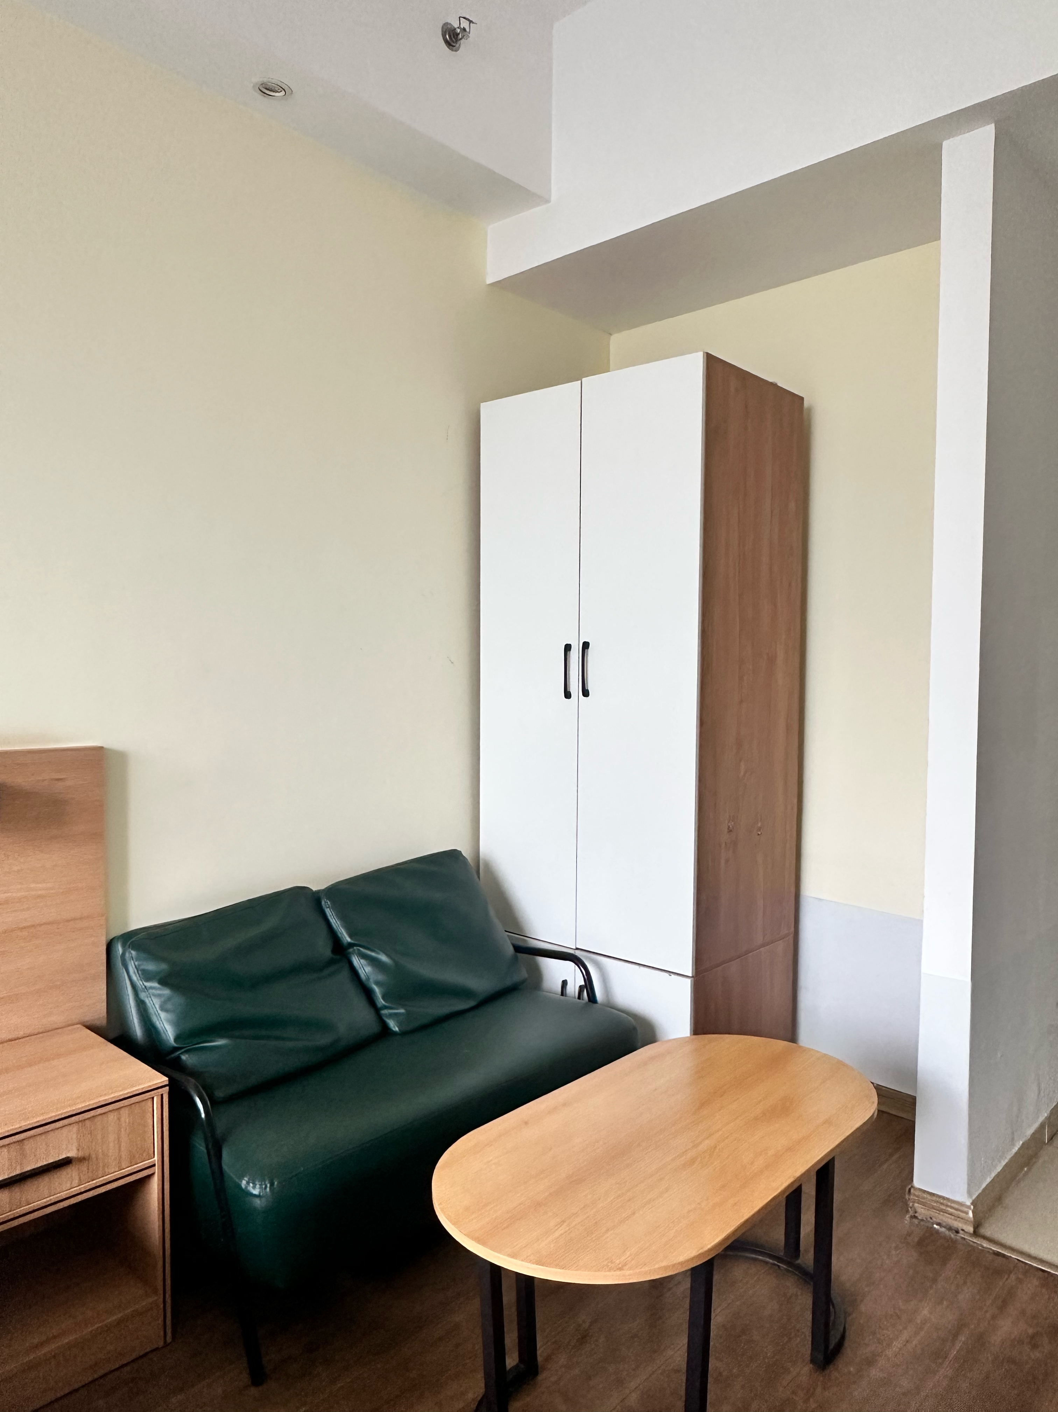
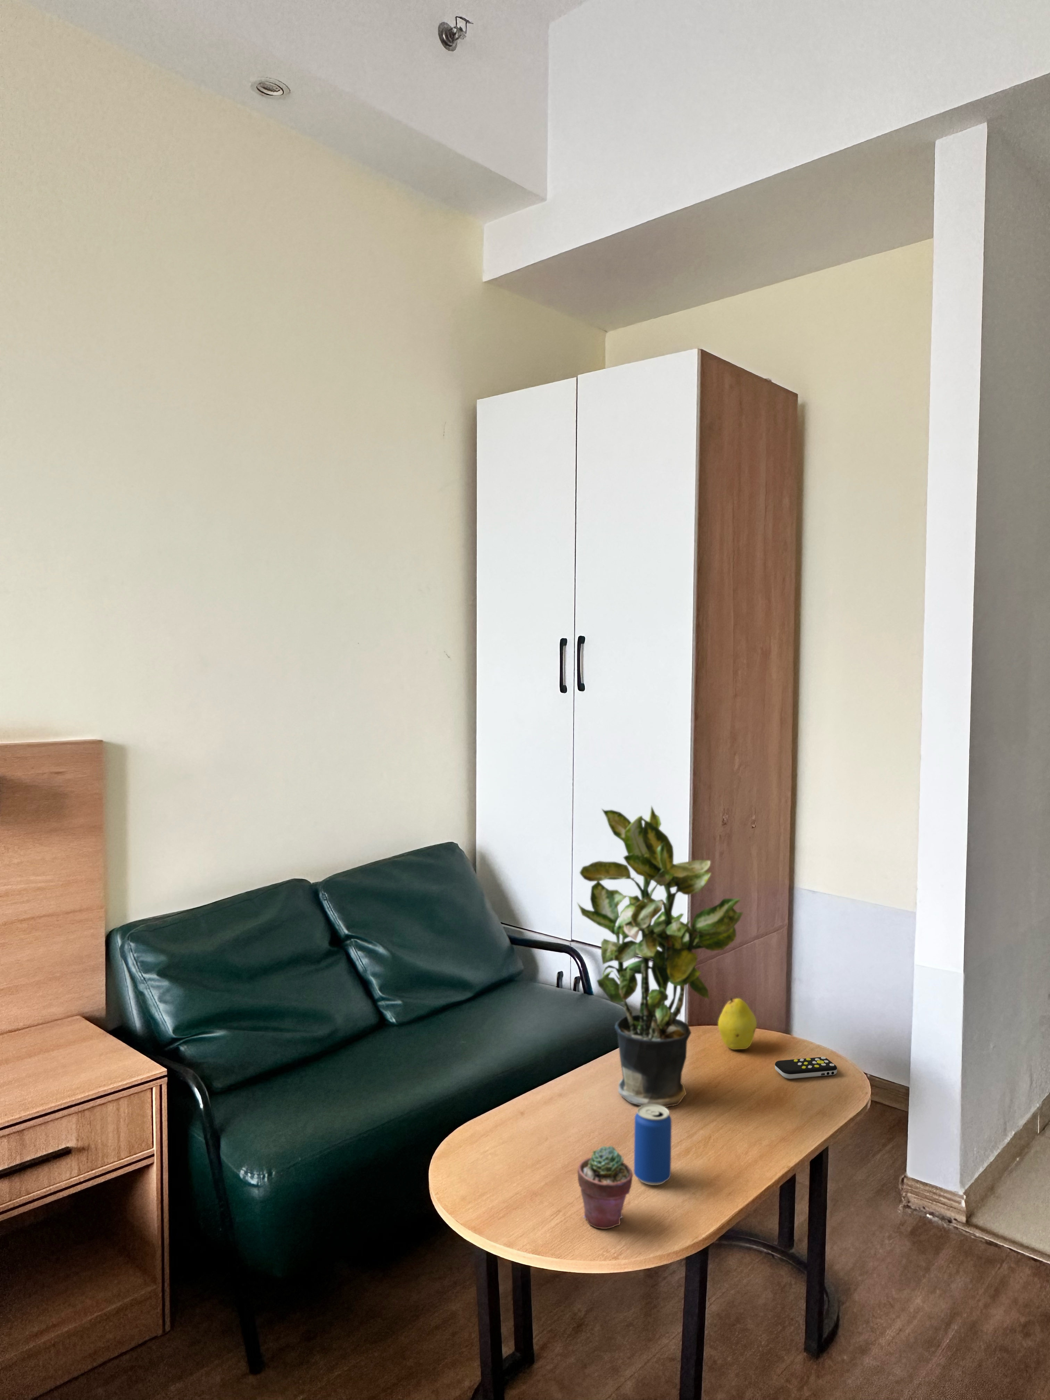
+ potted plant (657, 957)
+ remote control (805, 1067)
+ fruit (737, 1022)
+ beverage can (653, 1144)
+ potted succulent (604, 1184)
